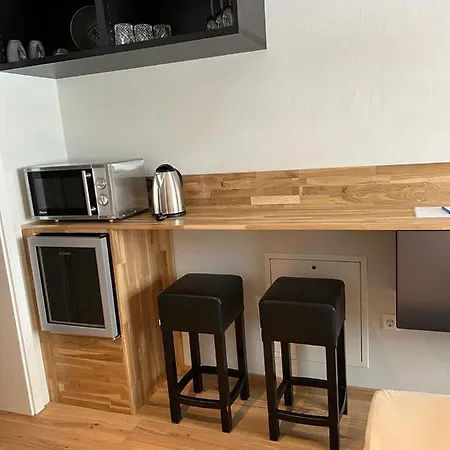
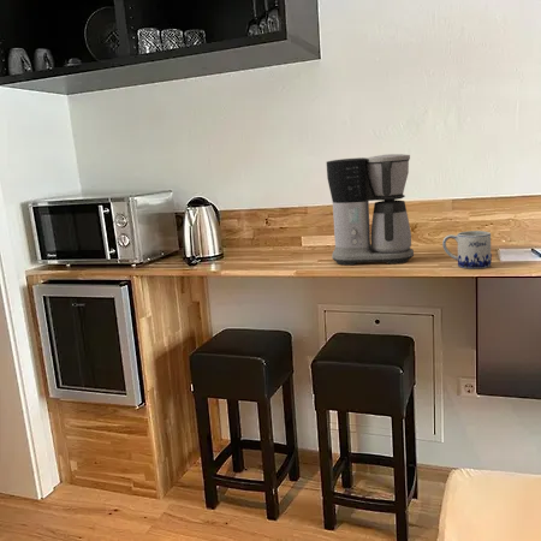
+ coffee maker (368, 209)
+ mug (469, 249)
